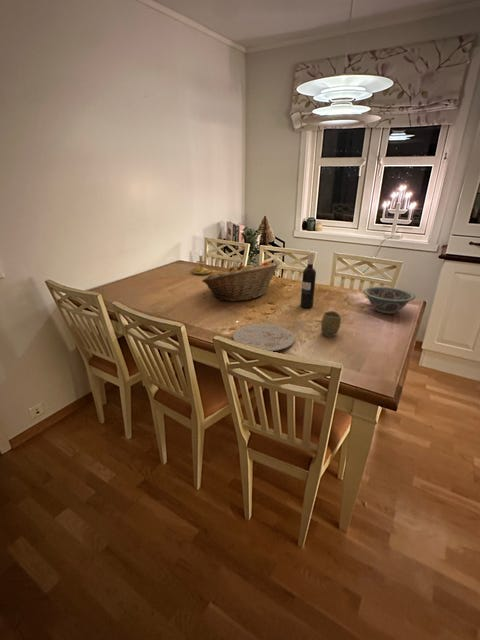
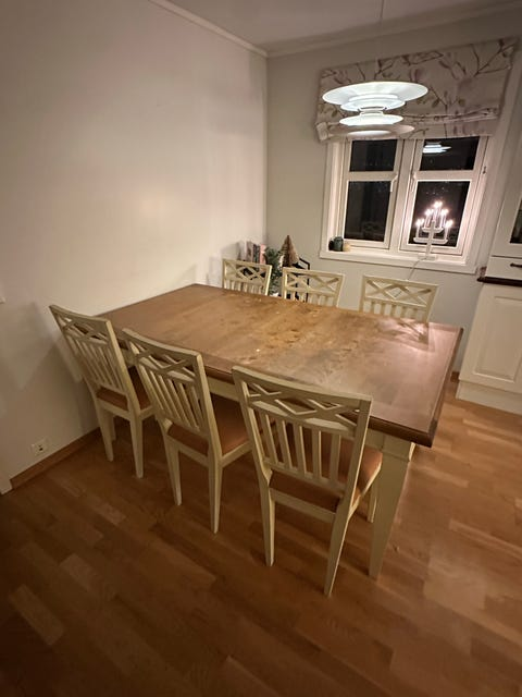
- fruit basket (242, 277)
- cup (330, 324)
- wine bottle (308, 279)
- bowl (387, 301)
- plate (263, 337)
- candle holder (200, 260)
